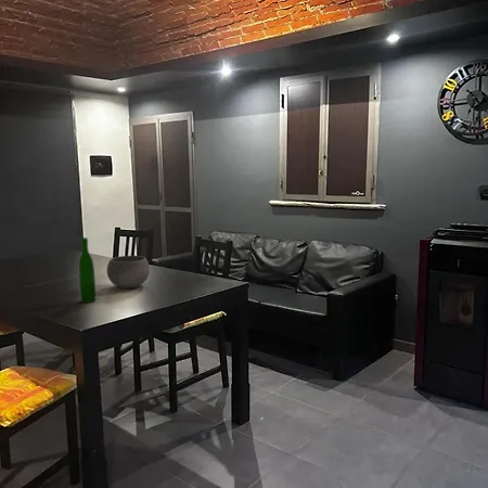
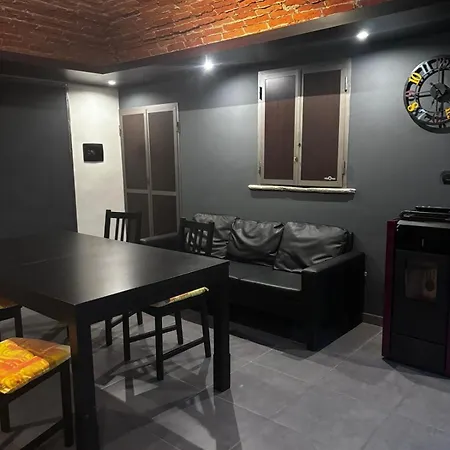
- wine bottle (86, 269)
- bowl (128, 272)
